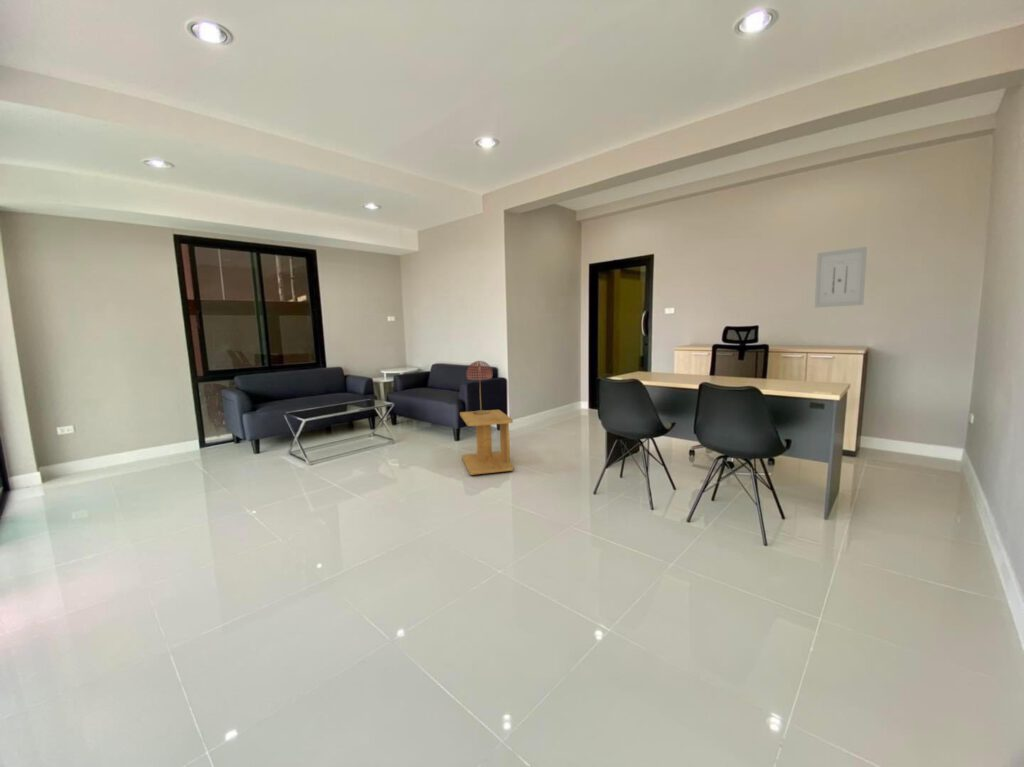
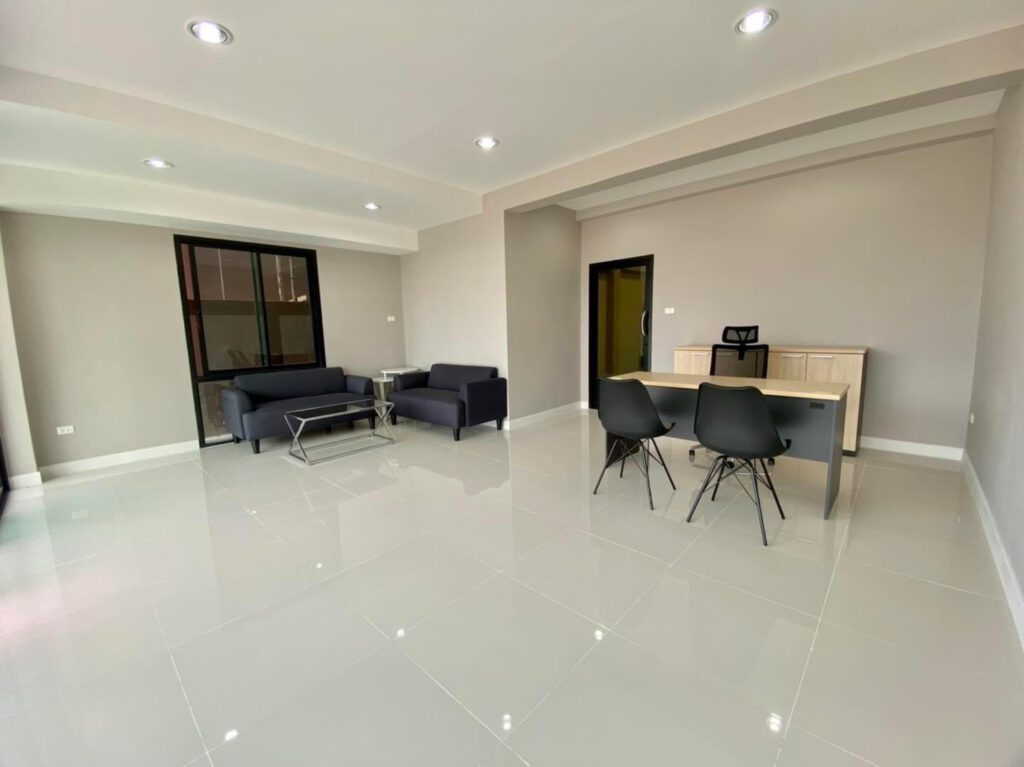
- table lamp (480, 386)
- wall art (839, 278)
- side table (485, 440)
